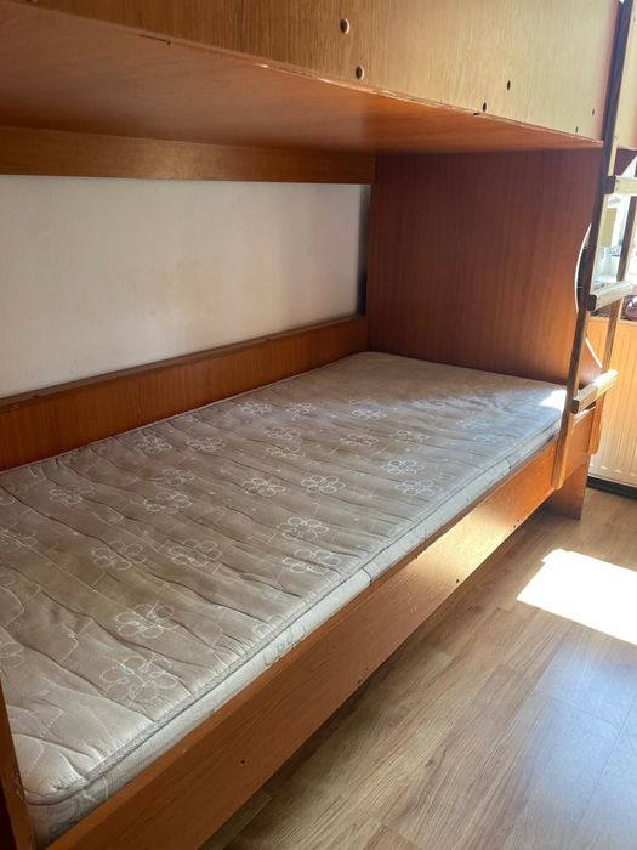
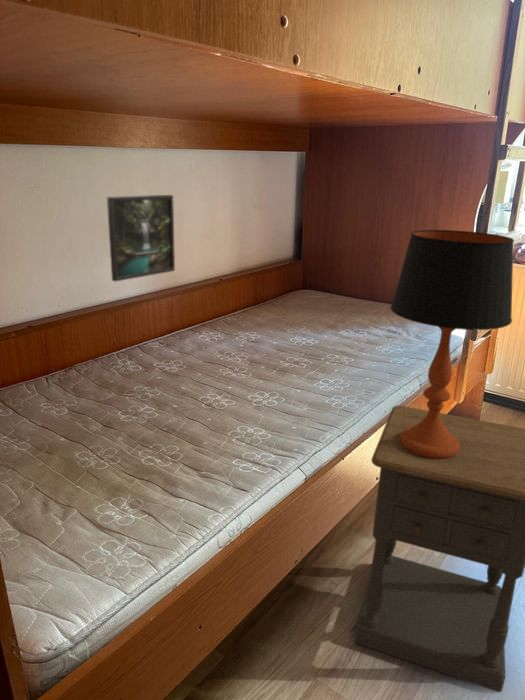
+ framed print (143, 236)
+ table lamp (444, 346)
+ nightstand (445, 537)
